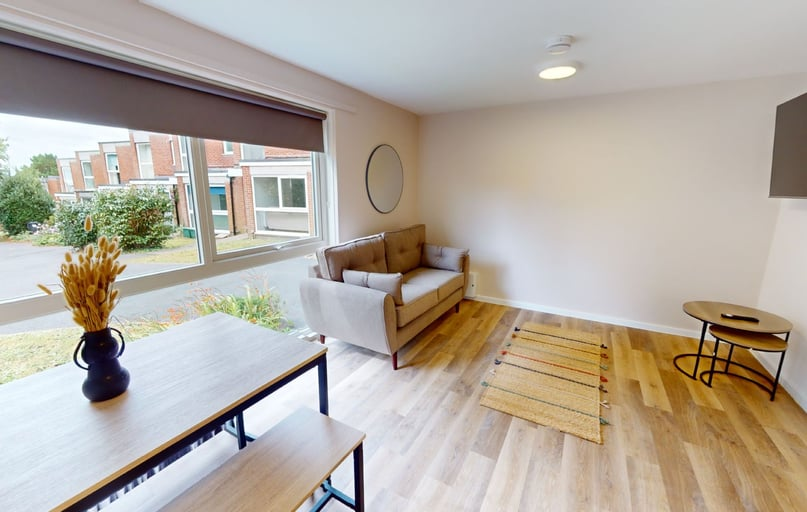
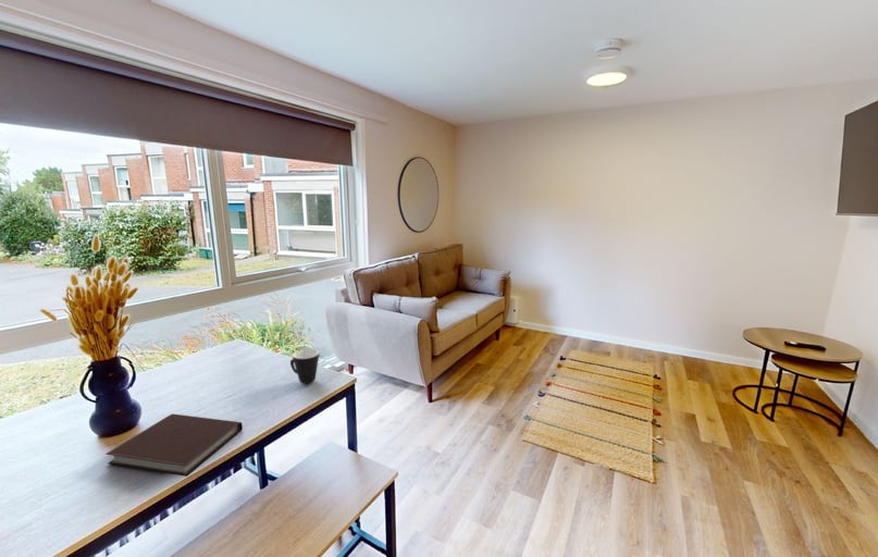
+ mug (304, 368)
+ notebook (178, 441)
